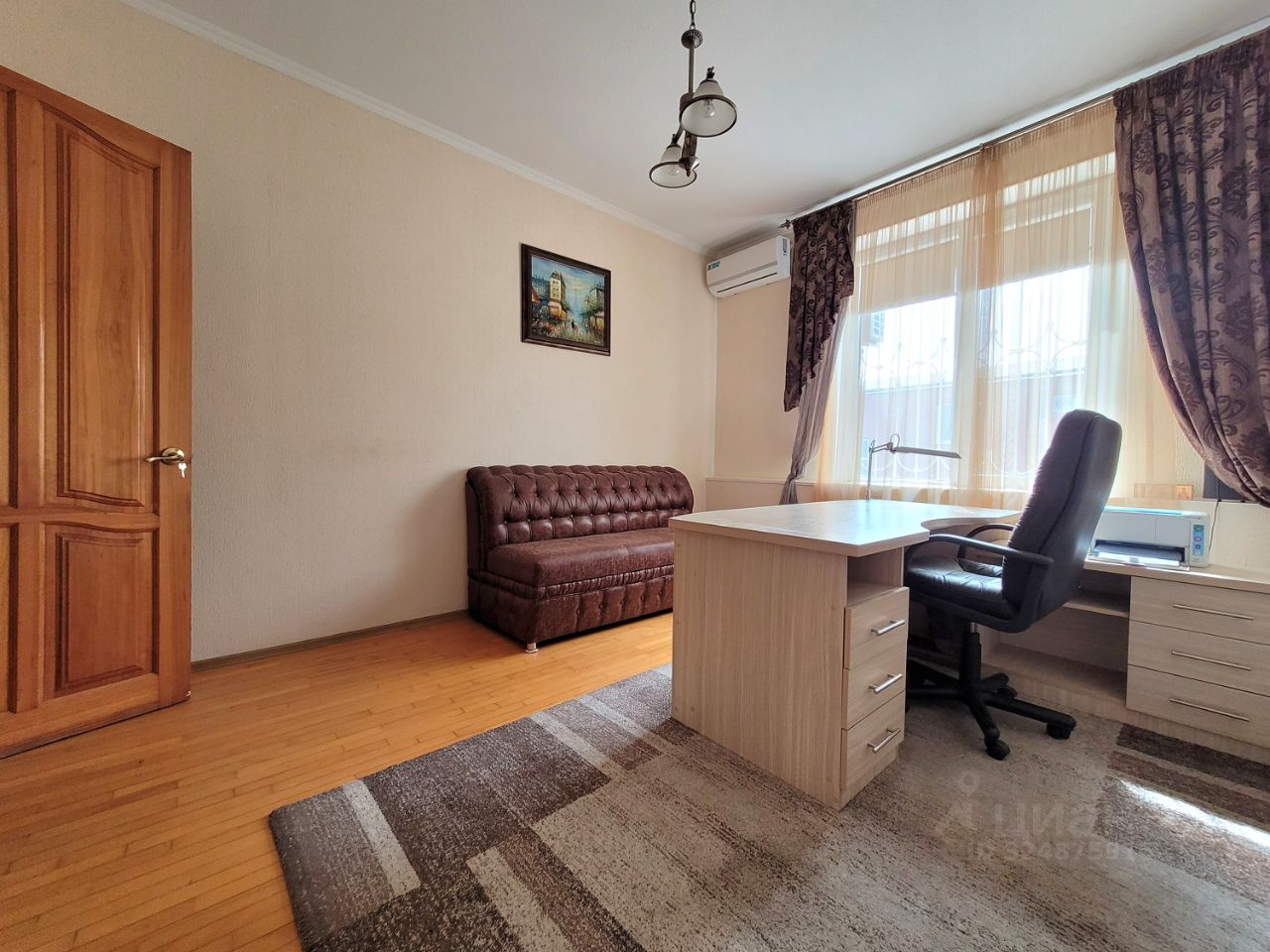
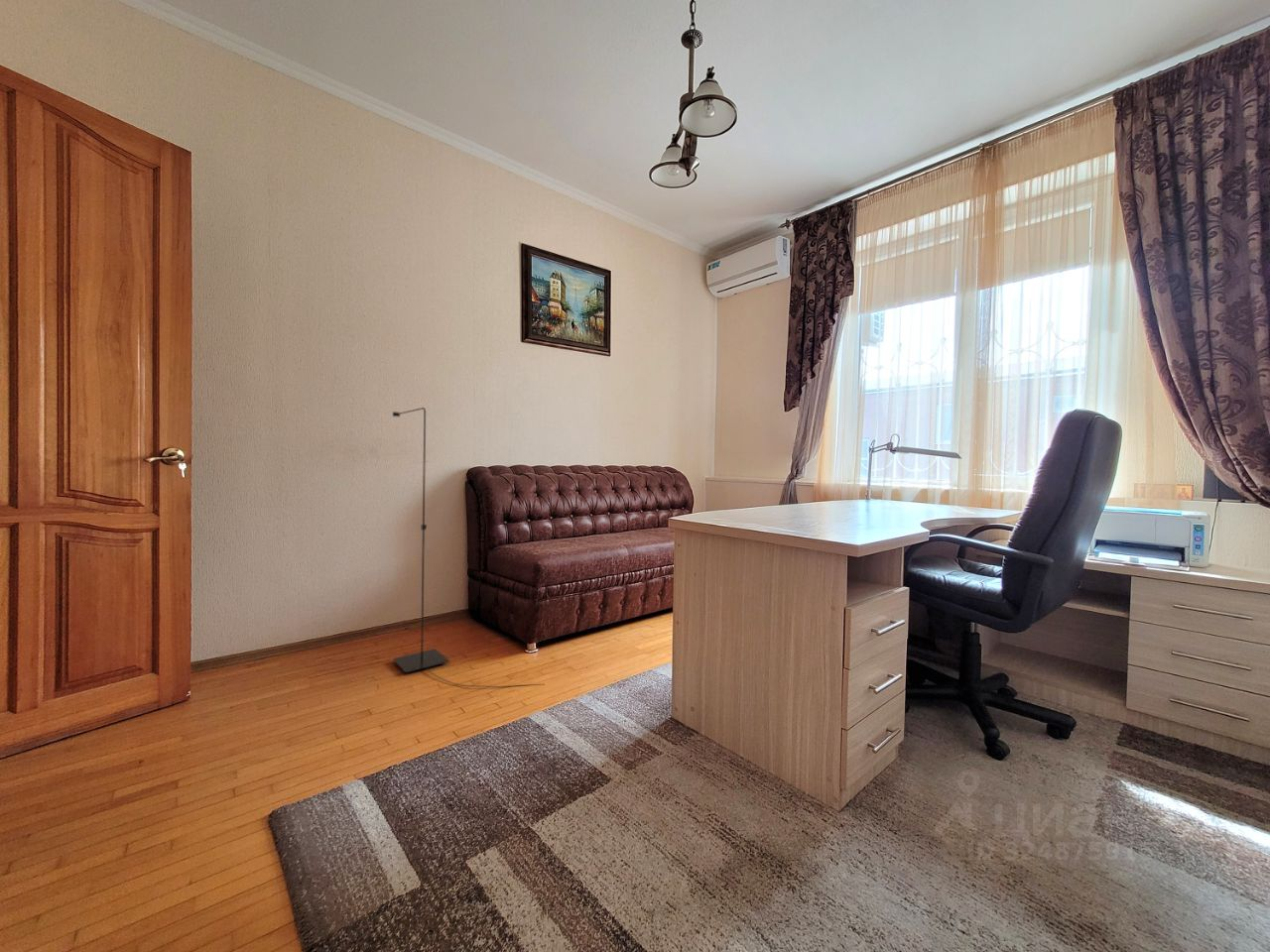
+ floor lamp (426, 528)
